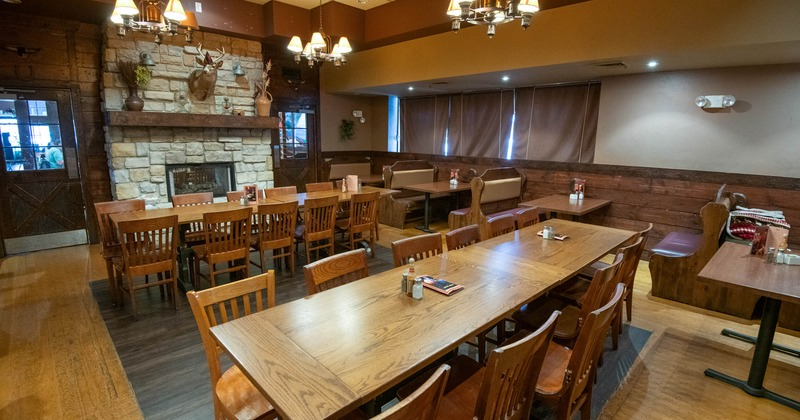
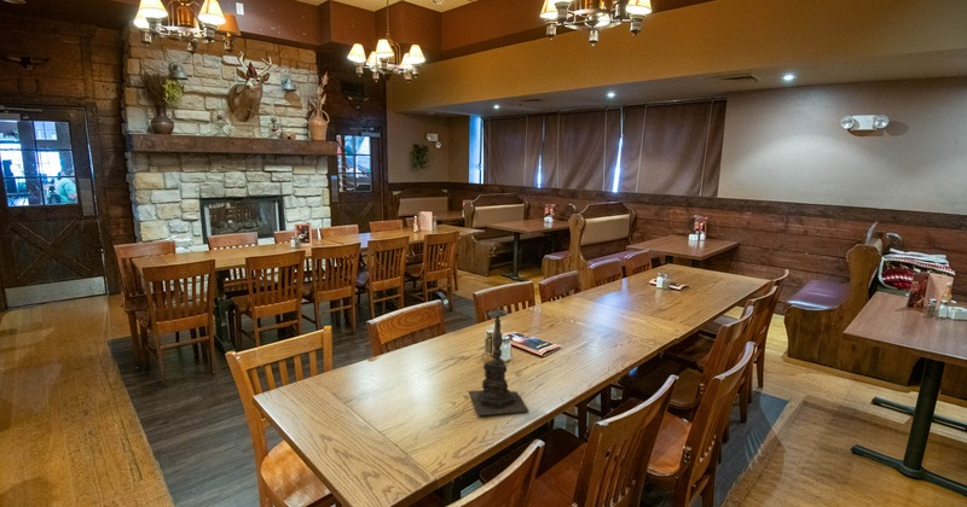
+ candle holder (498, 349)
